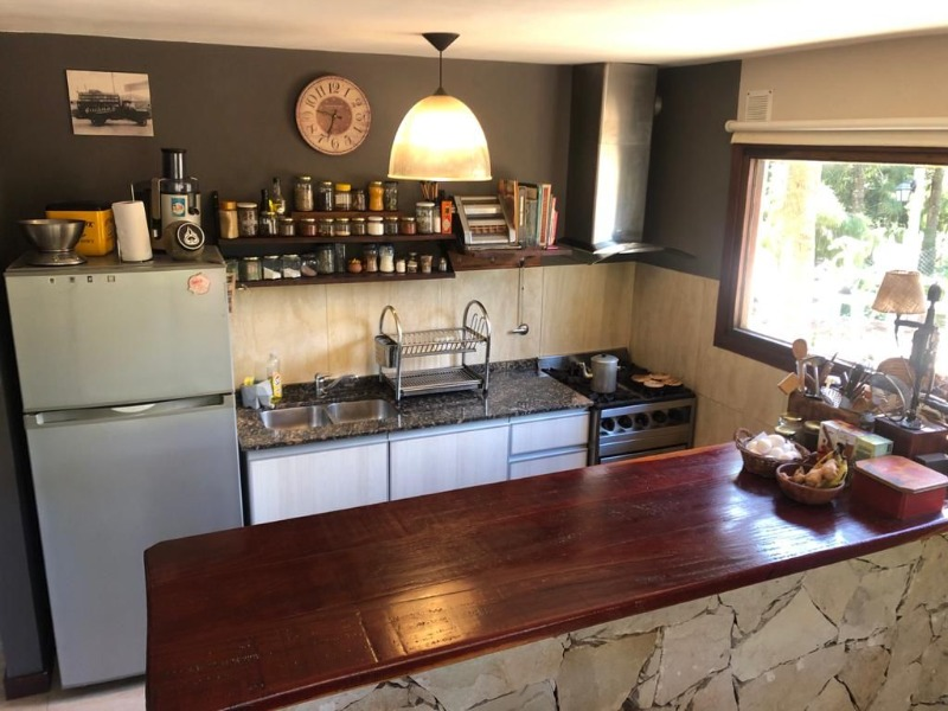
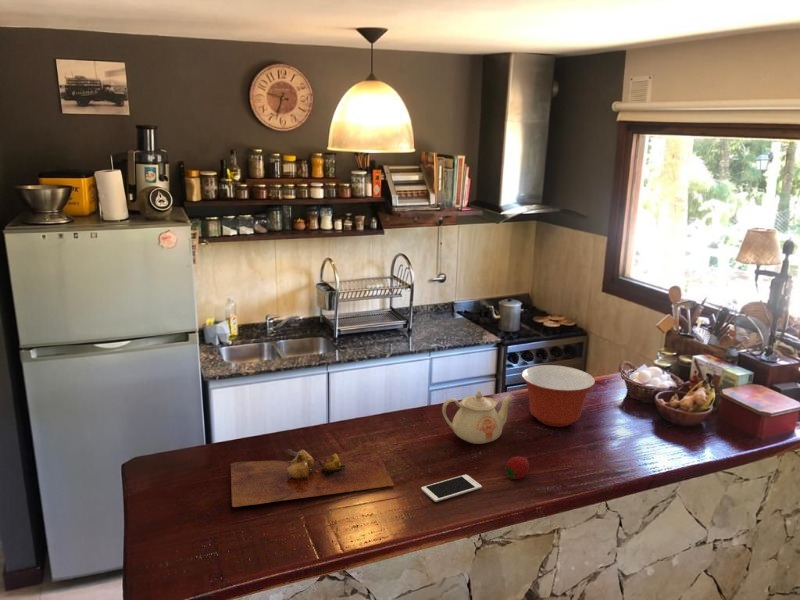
+ cell phone (451, 487)
+ fruit (518, 467)
+ teapot (477, 414)
+ mixing bowl (556, 398)
+ cutting board (308, 459)
